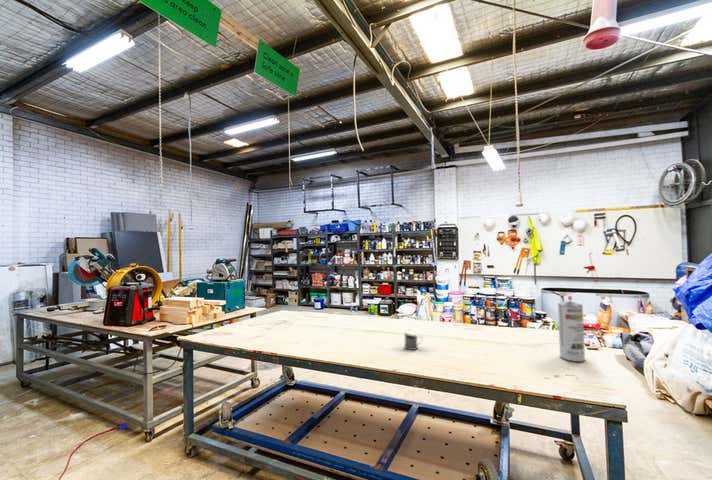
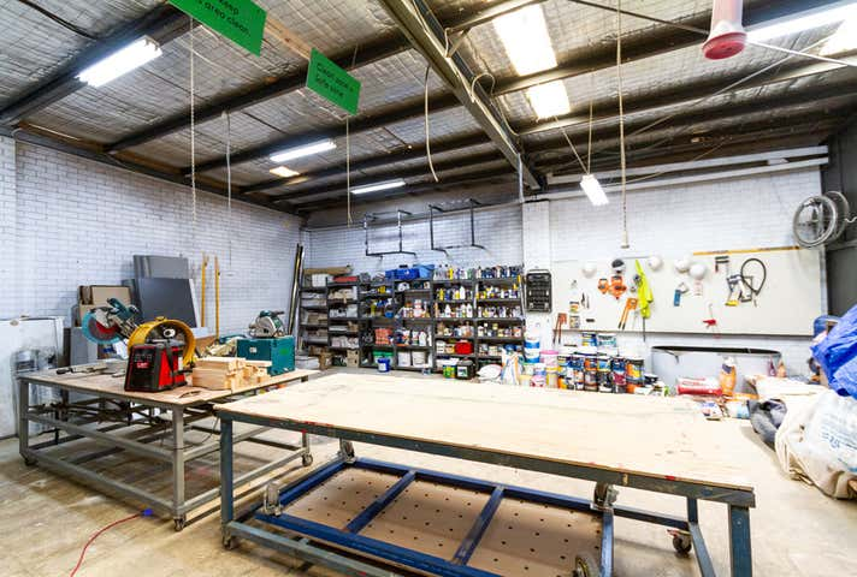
- tea glass holder (413, 340)
- spray can (571, 327)
